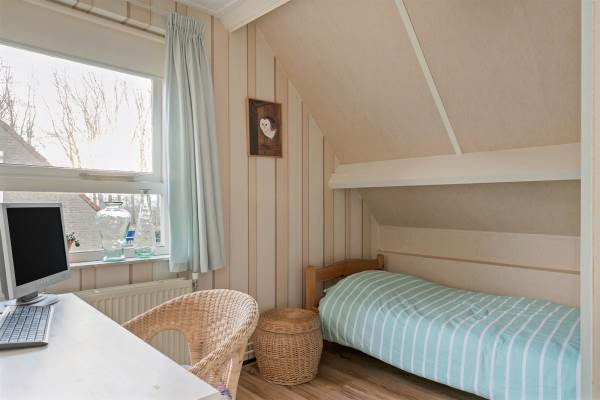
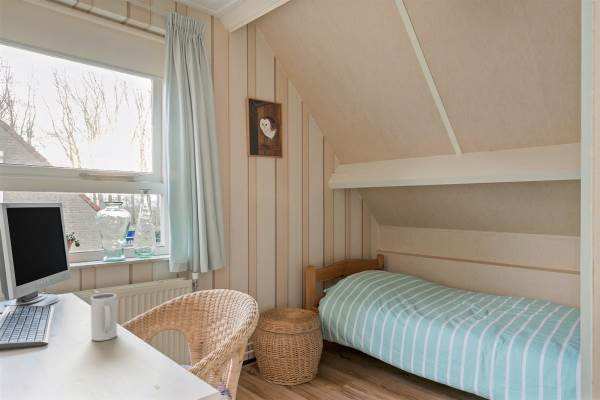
+ mug (105, 317)
